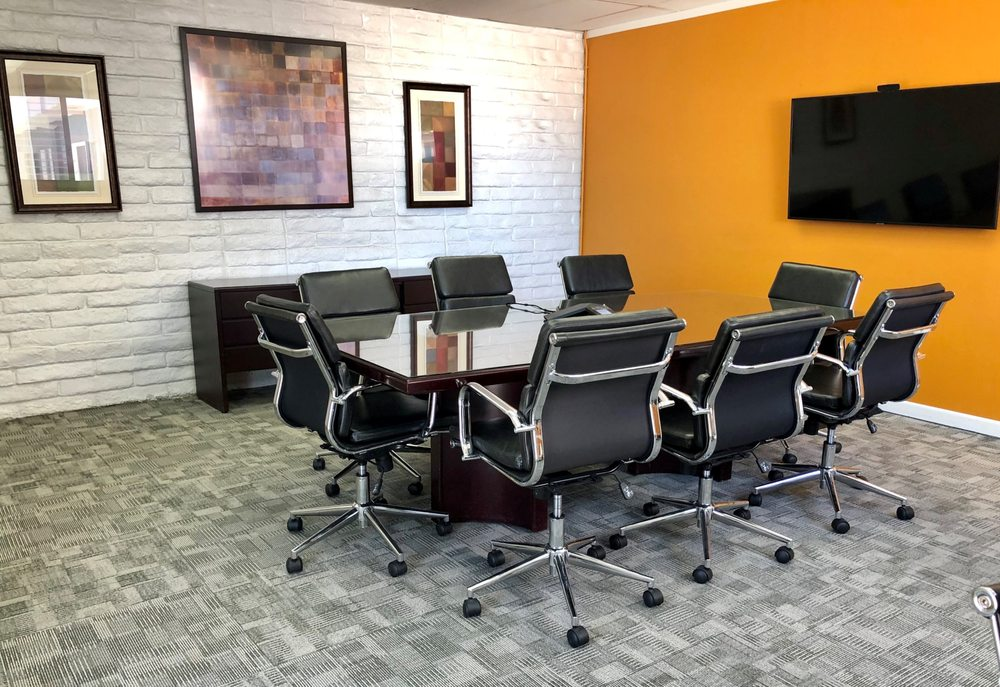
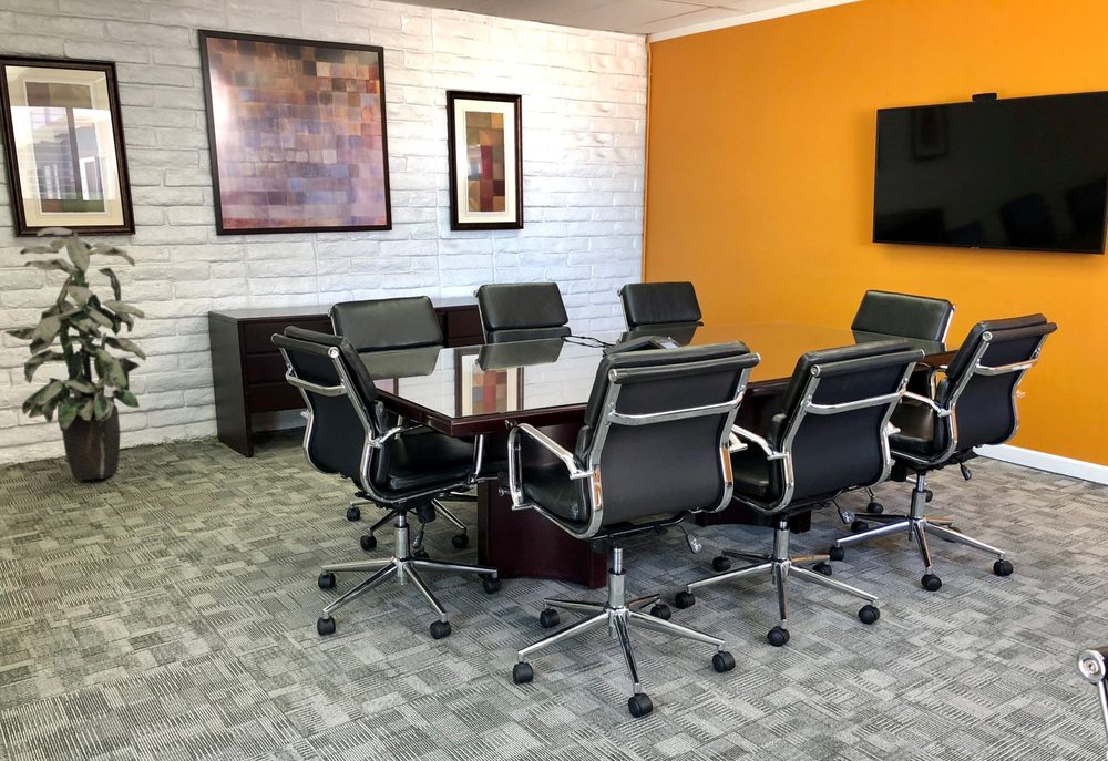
+ indoor plant (79, 354)
